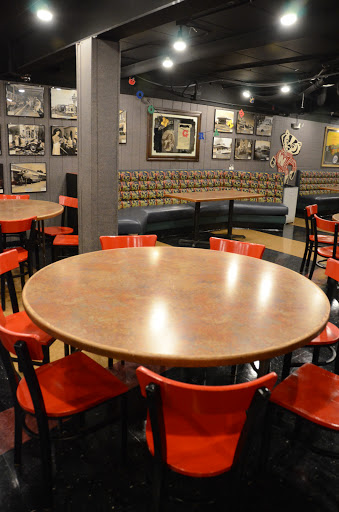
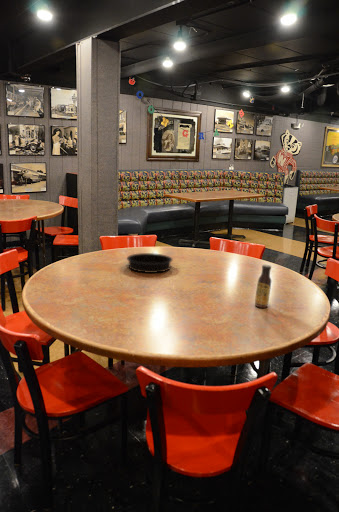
+ baking pan (149, 262)
+ sauce bottle (263, 285)
